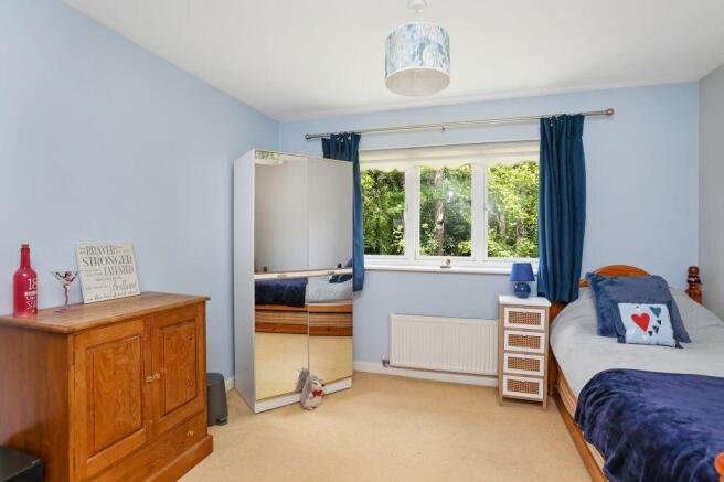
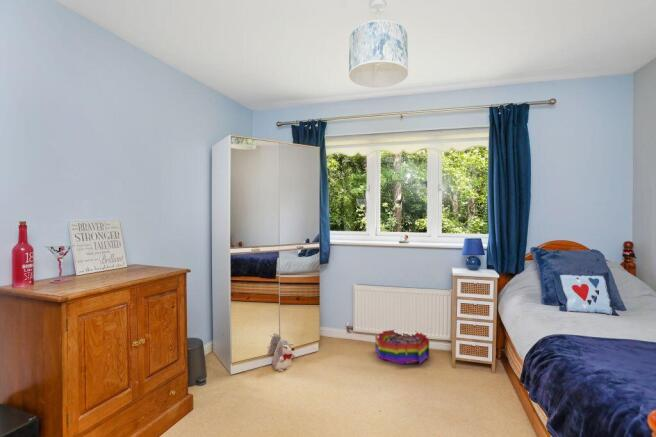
+ storage bin (401, 344)
